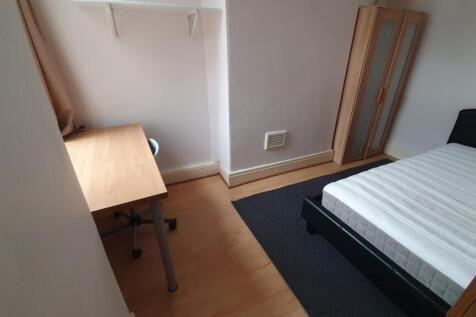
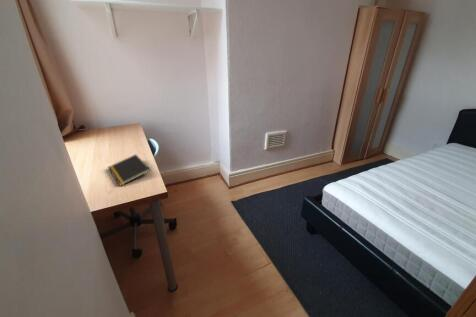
+ notepad (128, 168)
